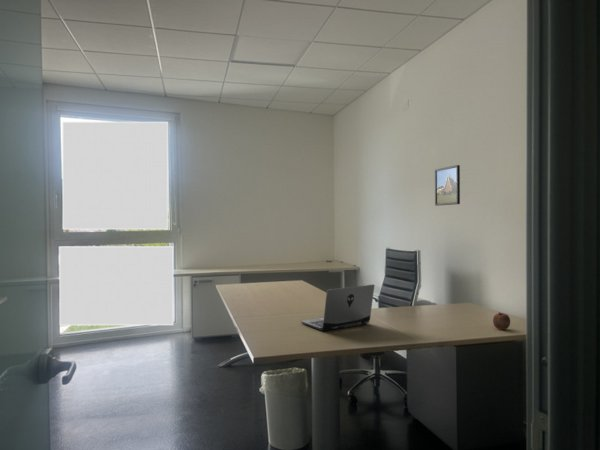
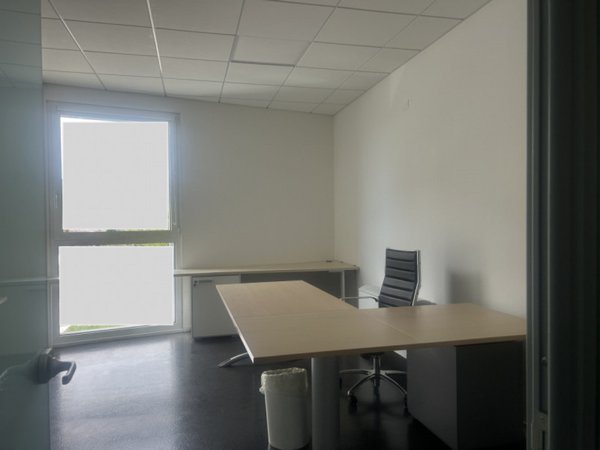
- laptop computer (337, 304)
- apple (501, 320)
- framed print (446, 186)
